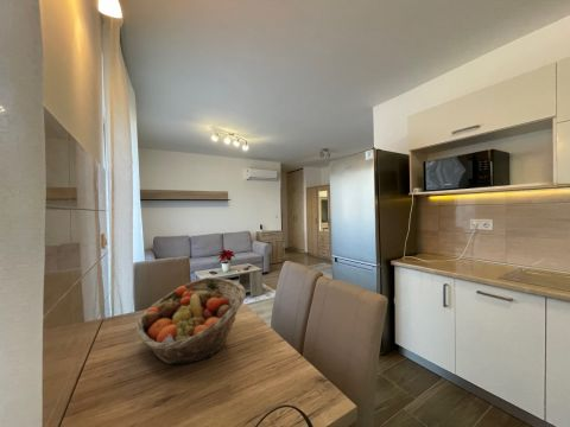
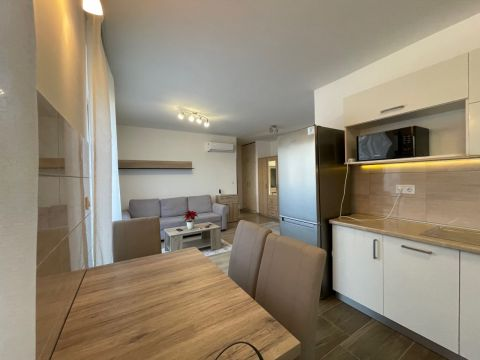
- fruit basket (192, 314)
